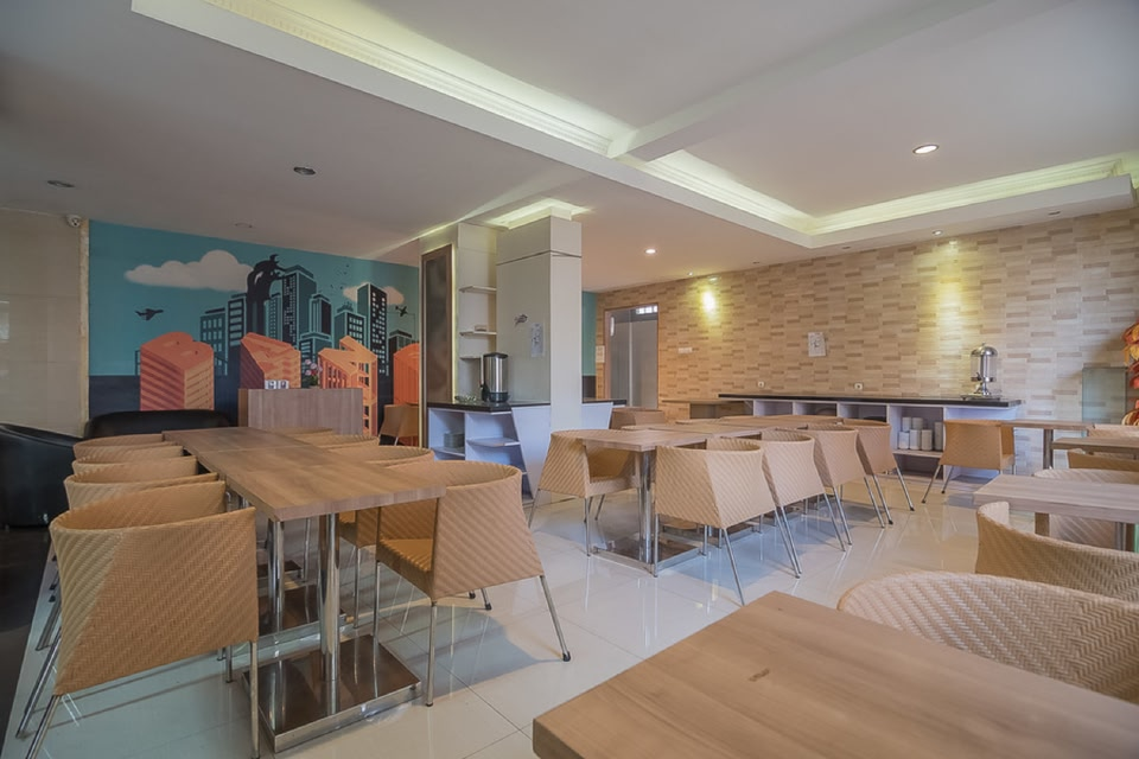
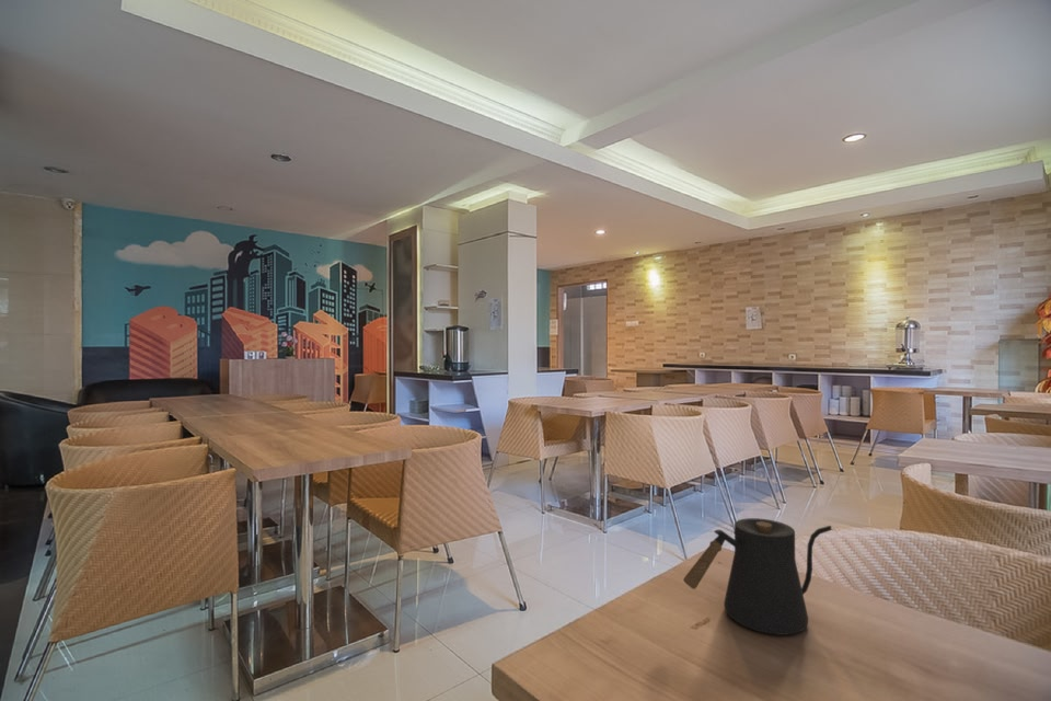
+ kettle (760, 570)
